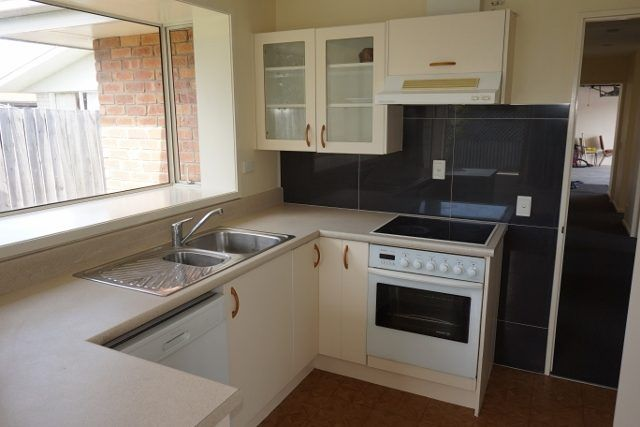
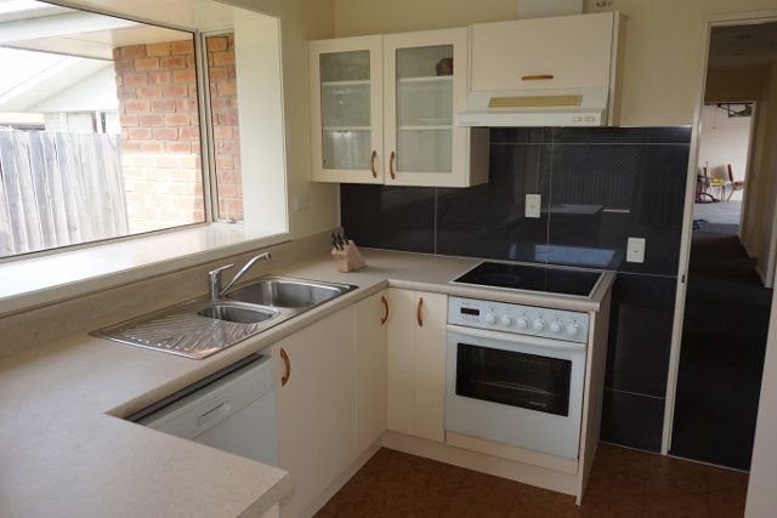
+ knife block (347, 249)
